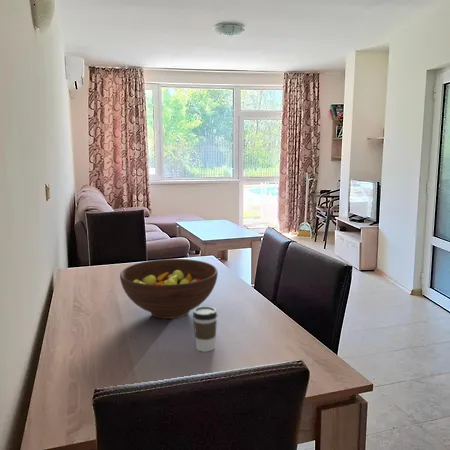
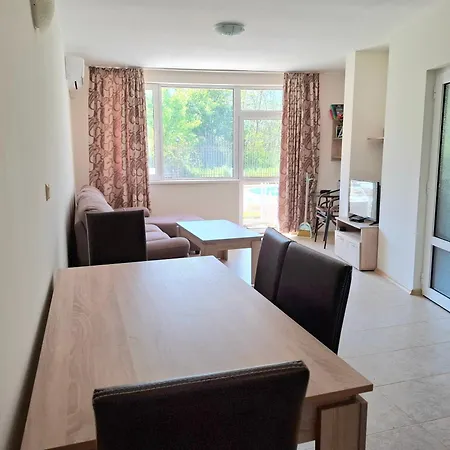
- fruit bowl (169, 292)
- coffee cup (205, 329)
